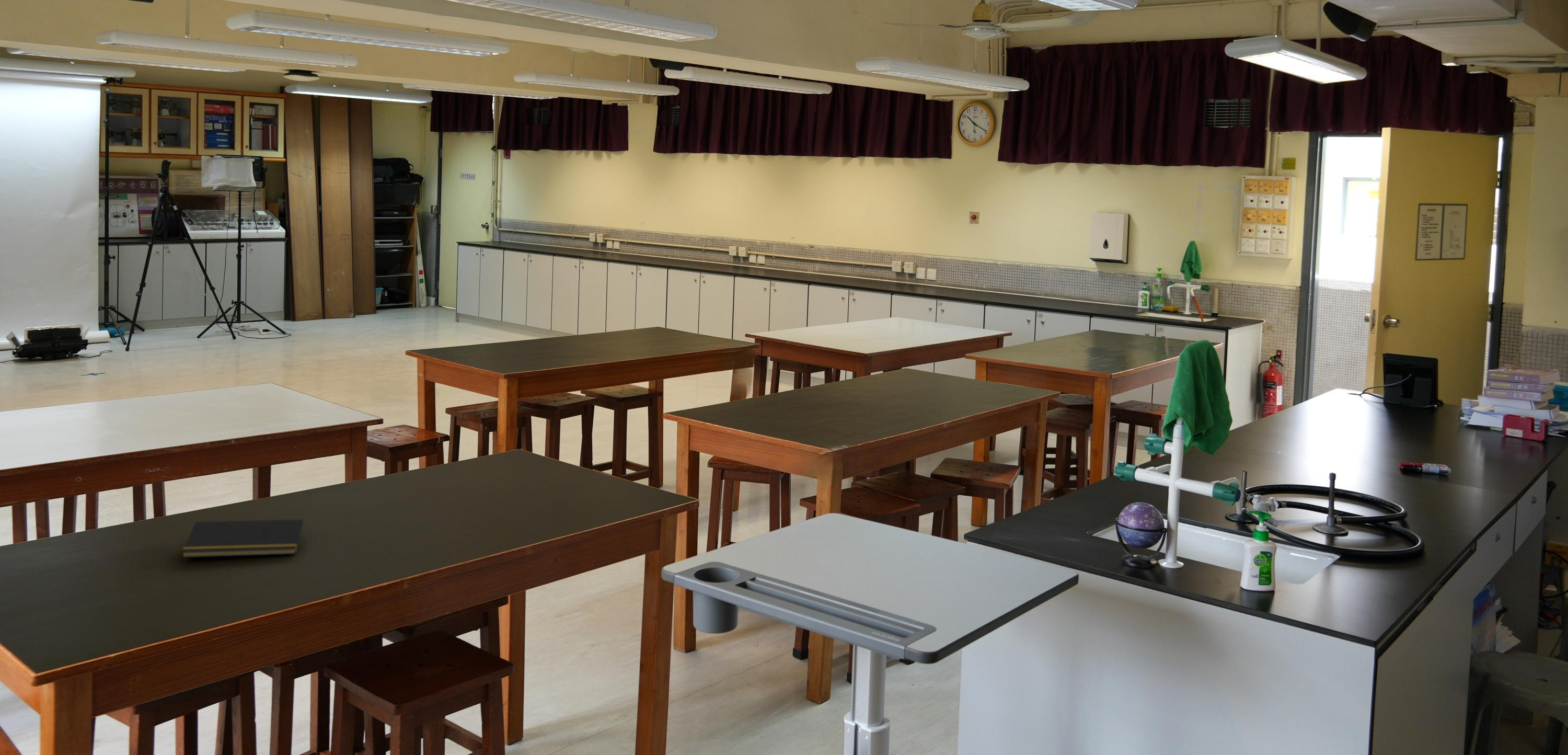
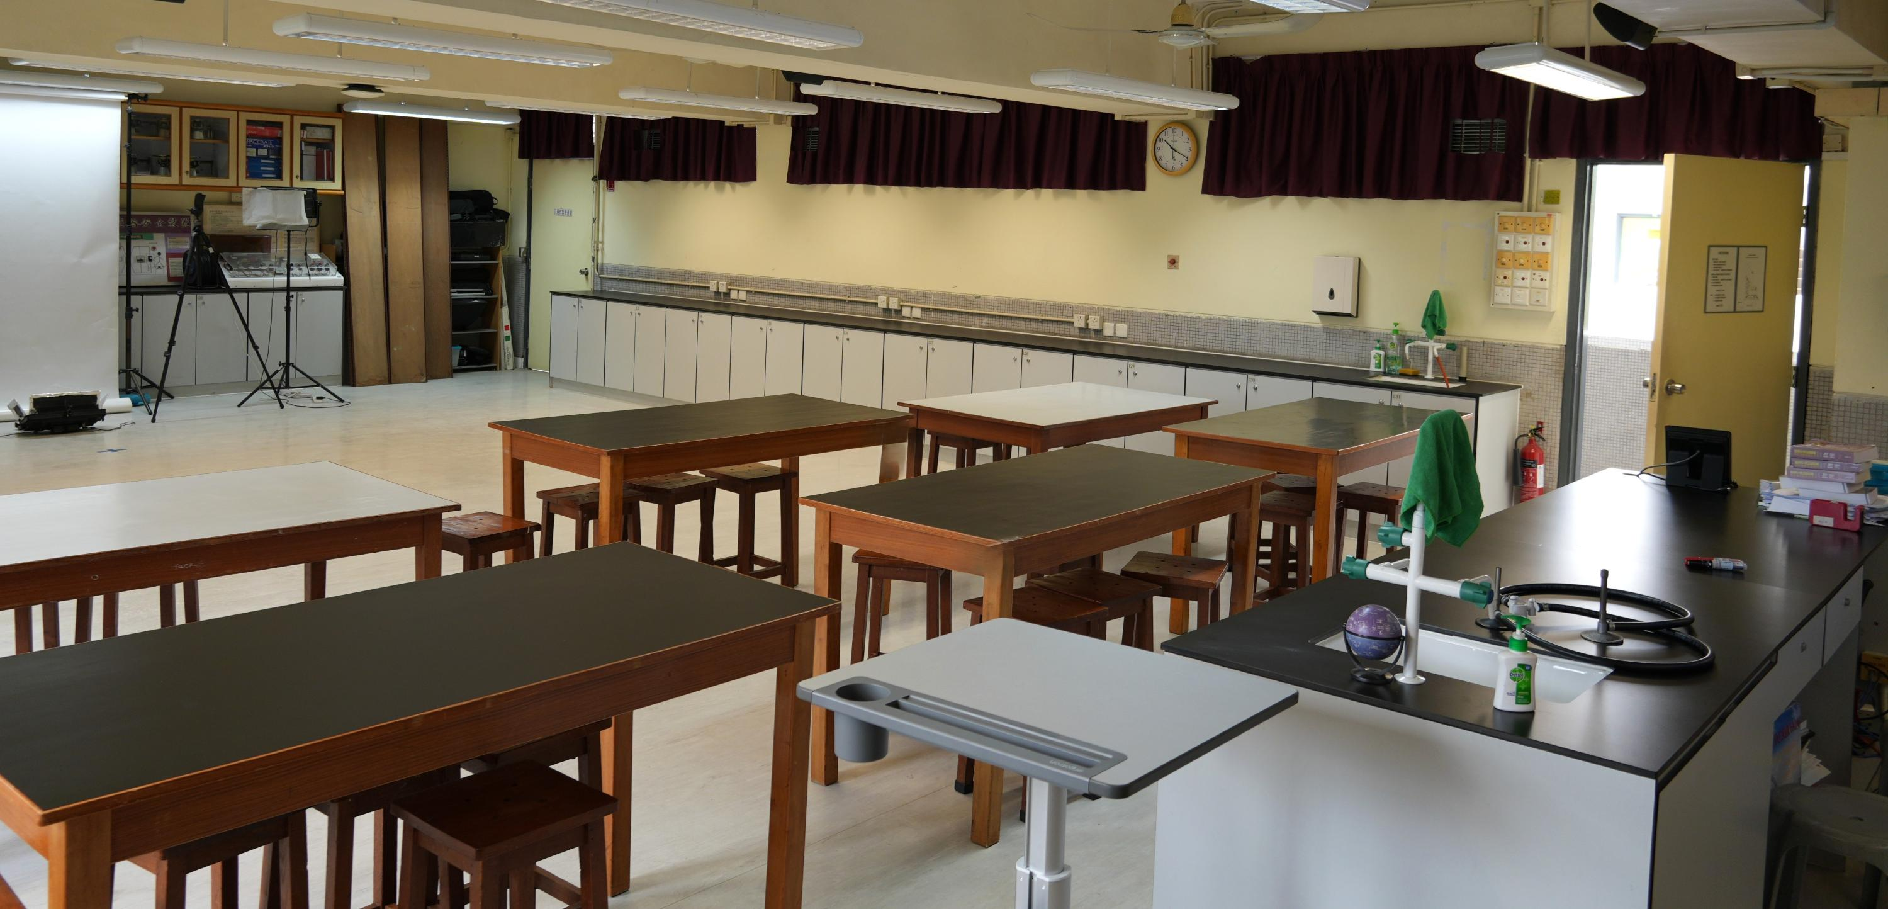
- notepad (245, 537)
